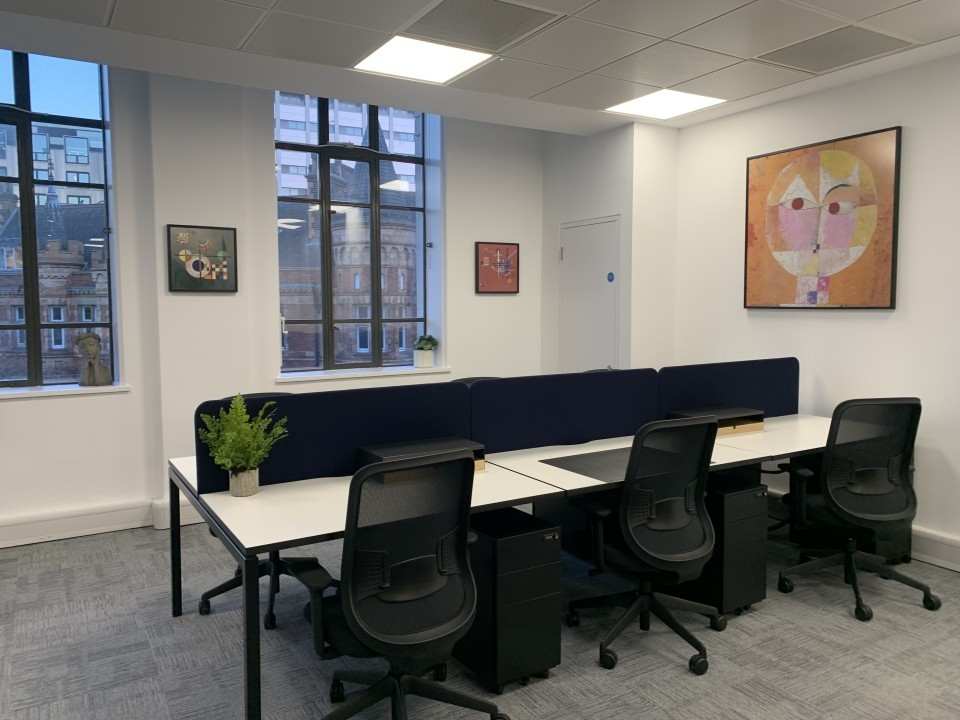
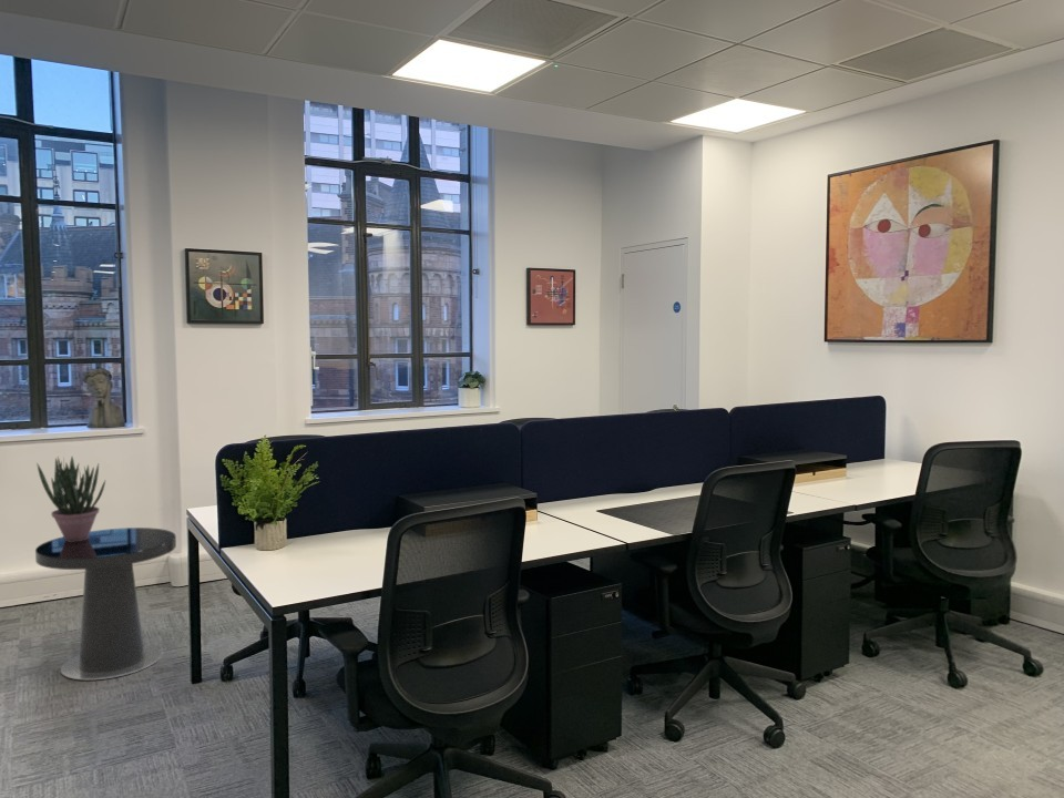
+ side table (110, 602)
+ potted plant (72, 497)
